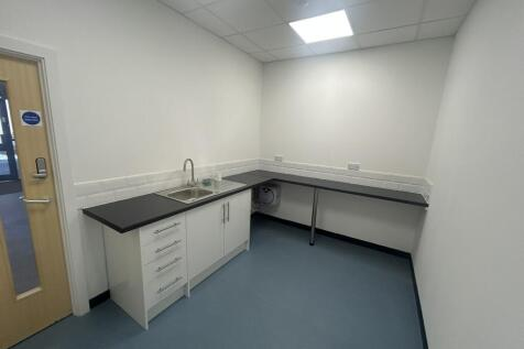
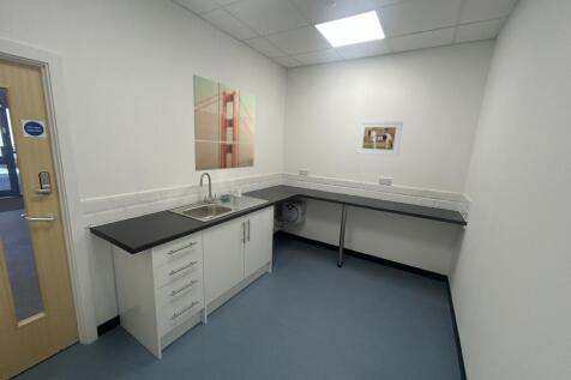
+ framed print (378, 138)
+ wall art (228, 128)
